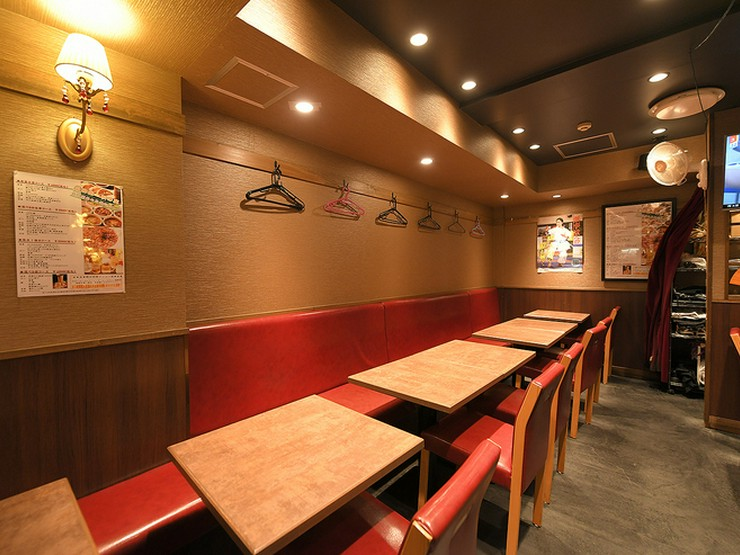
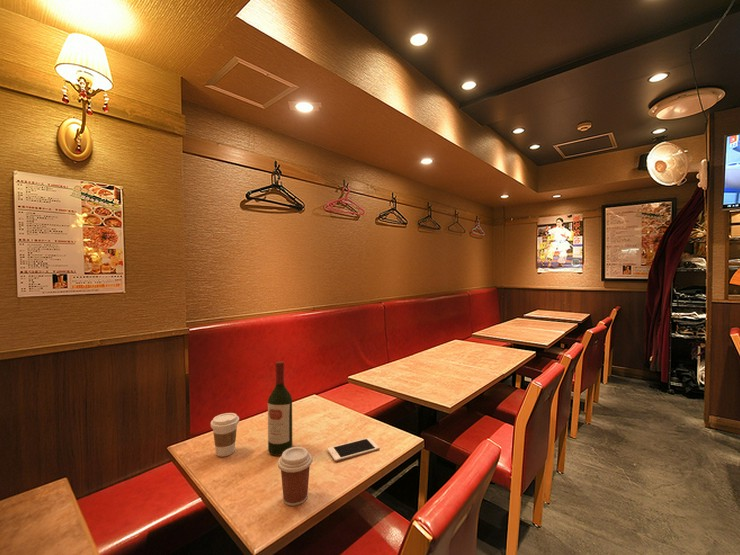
+ wine bottle (280, 405)
+ cell phone (353, 448)
+ coffee cup (225, 434)
+ coffee cup (295, 475)
